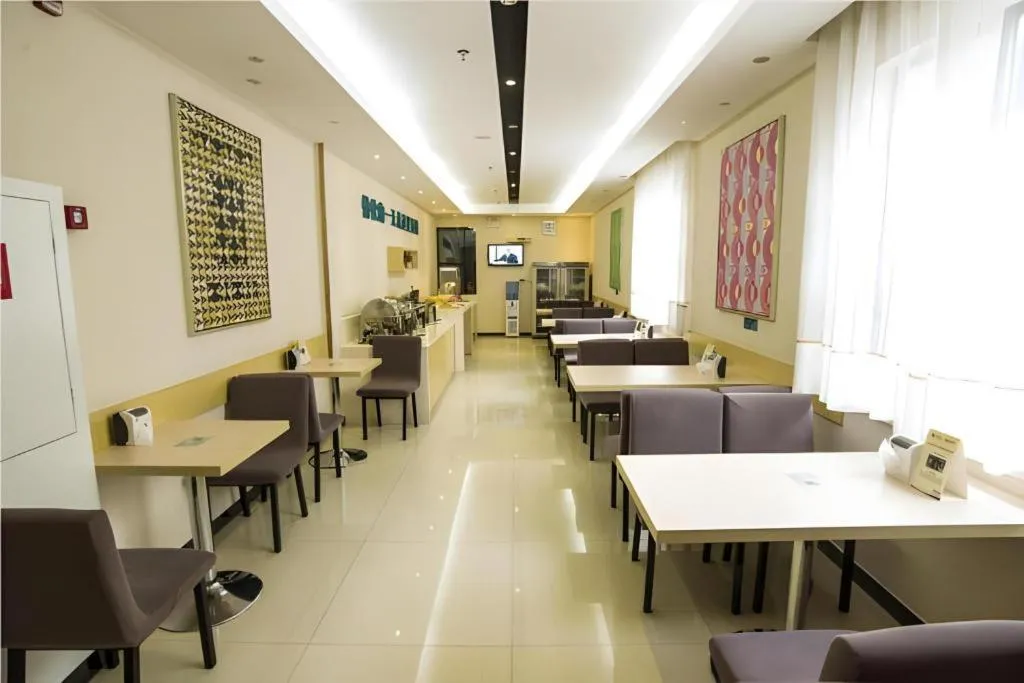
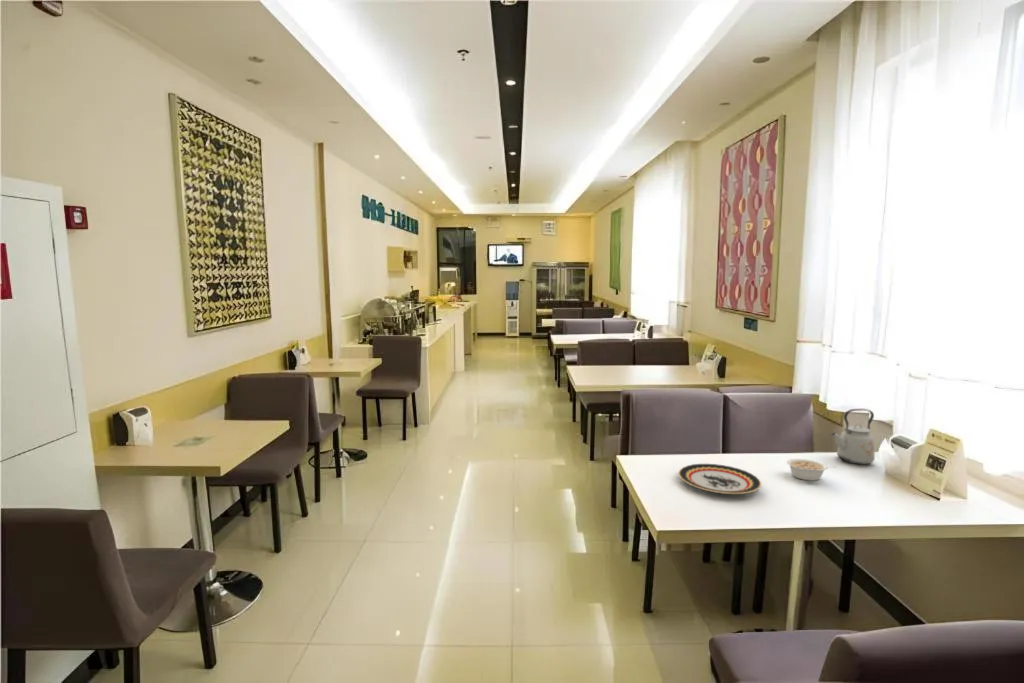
+ kettle (851, 435)
+ plate (718, 480)
+ legume (808, 469)
